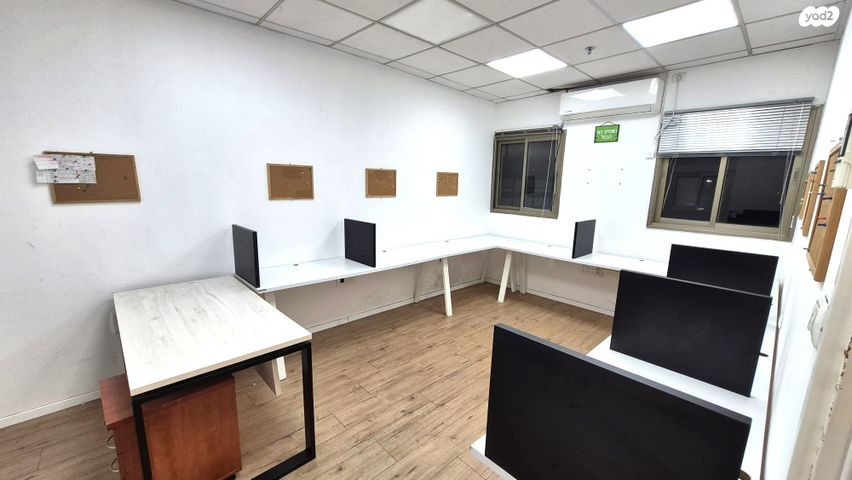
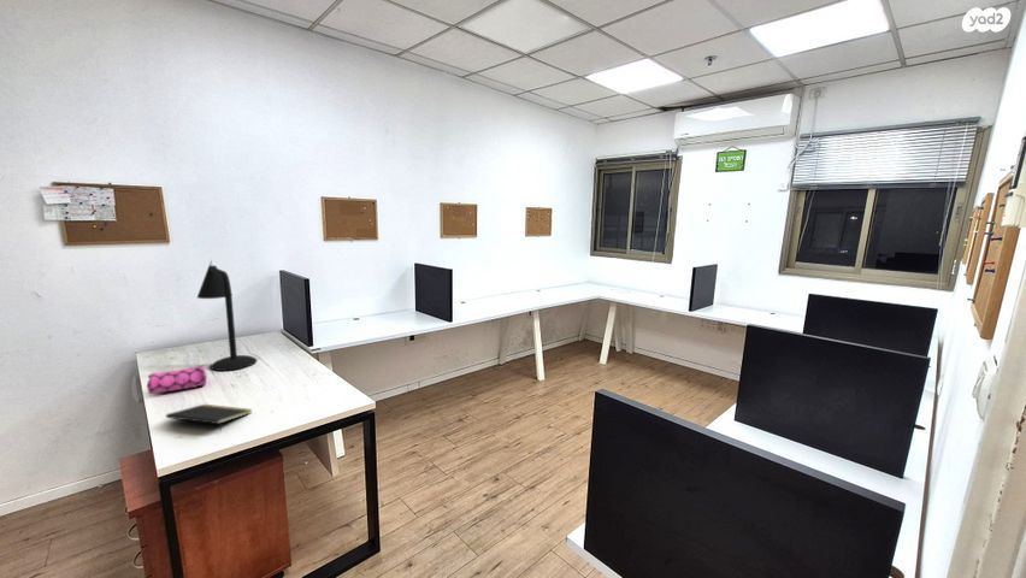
+ desk lamp (226, 309)
+ notepad (210, 413)
+ pencil case (177, 378)
